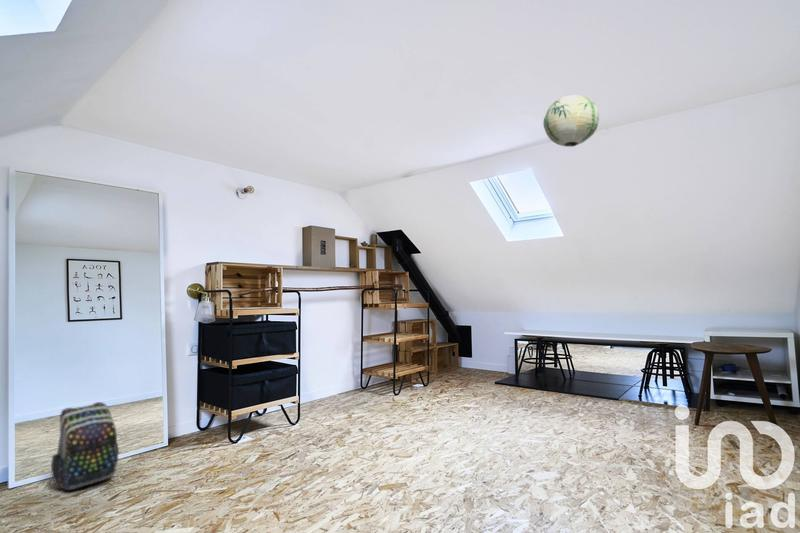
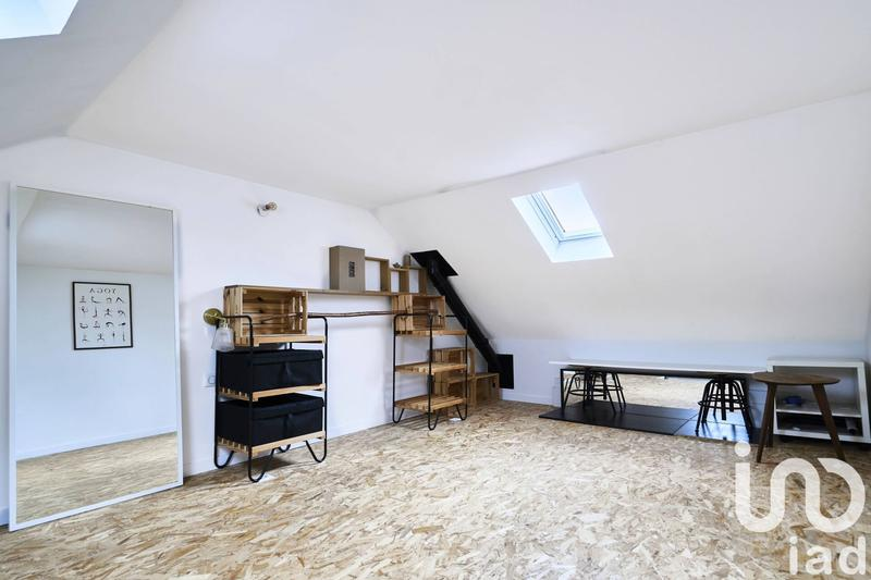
- paper lantern (570, 121)
- backpack (86, 444)
